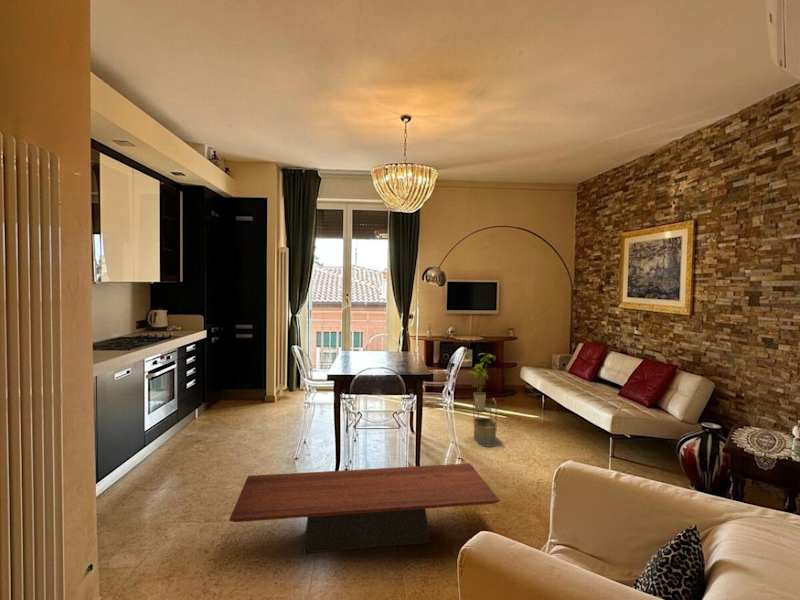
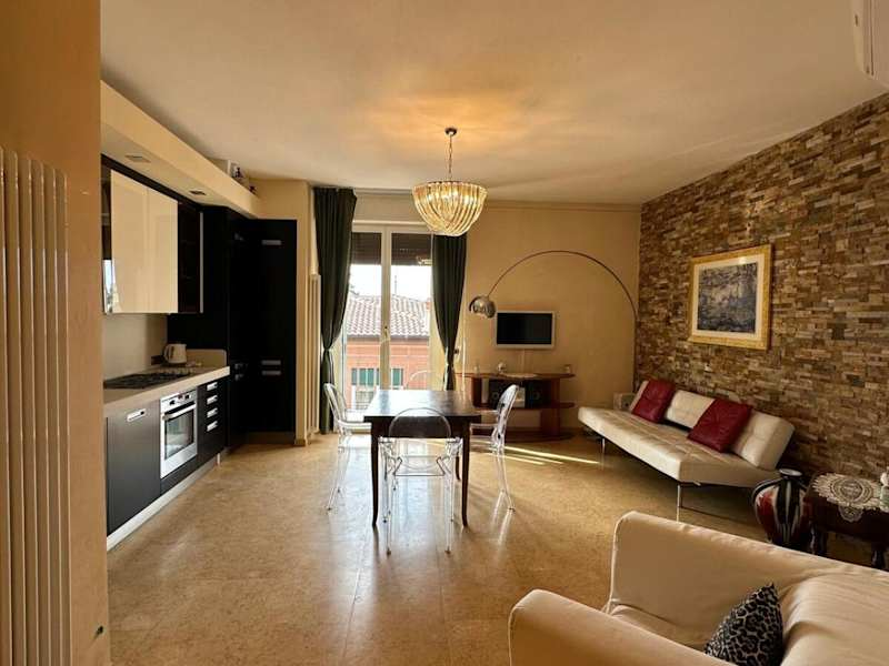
- house plant (480, 381)
- basket (484, 420)
- coffee table (366, 512)
